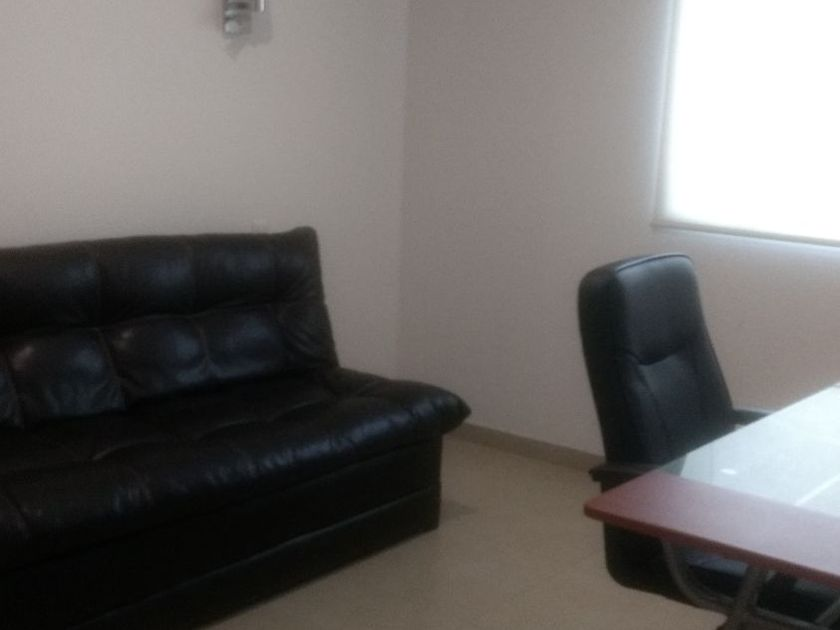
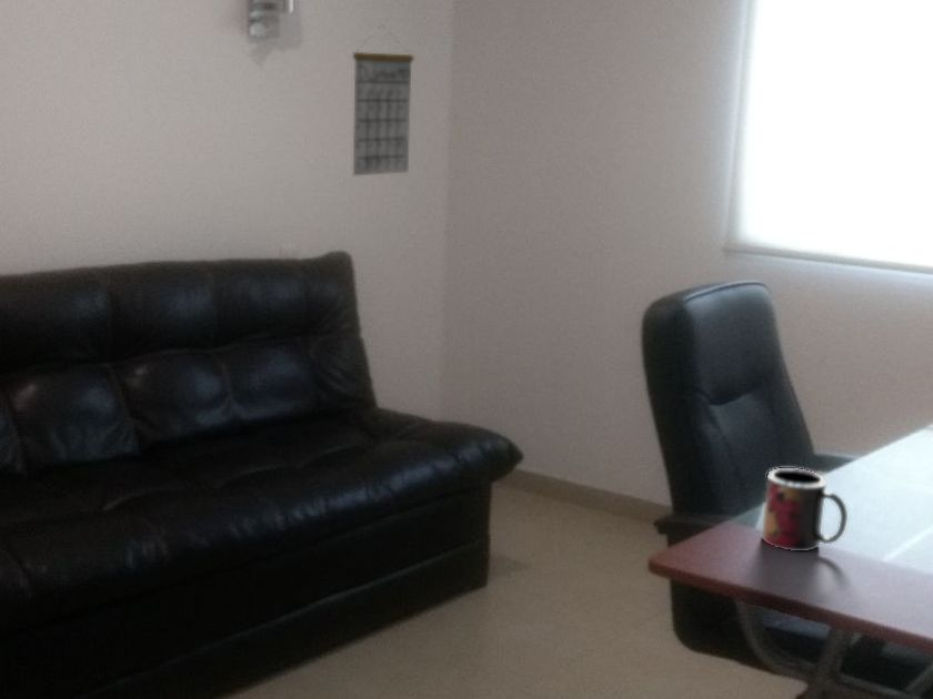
+ calendar (382, 100)
+ mug (805, 511)
